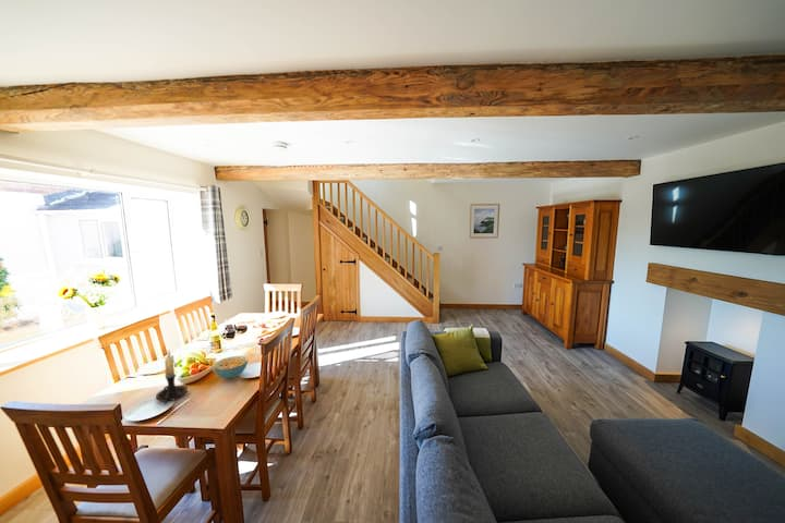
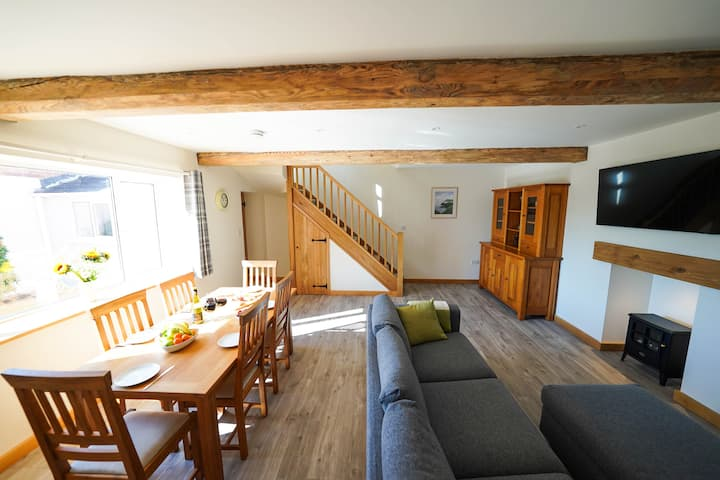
- cereal bowl (231, 369)
- candle holder (168, 374)
